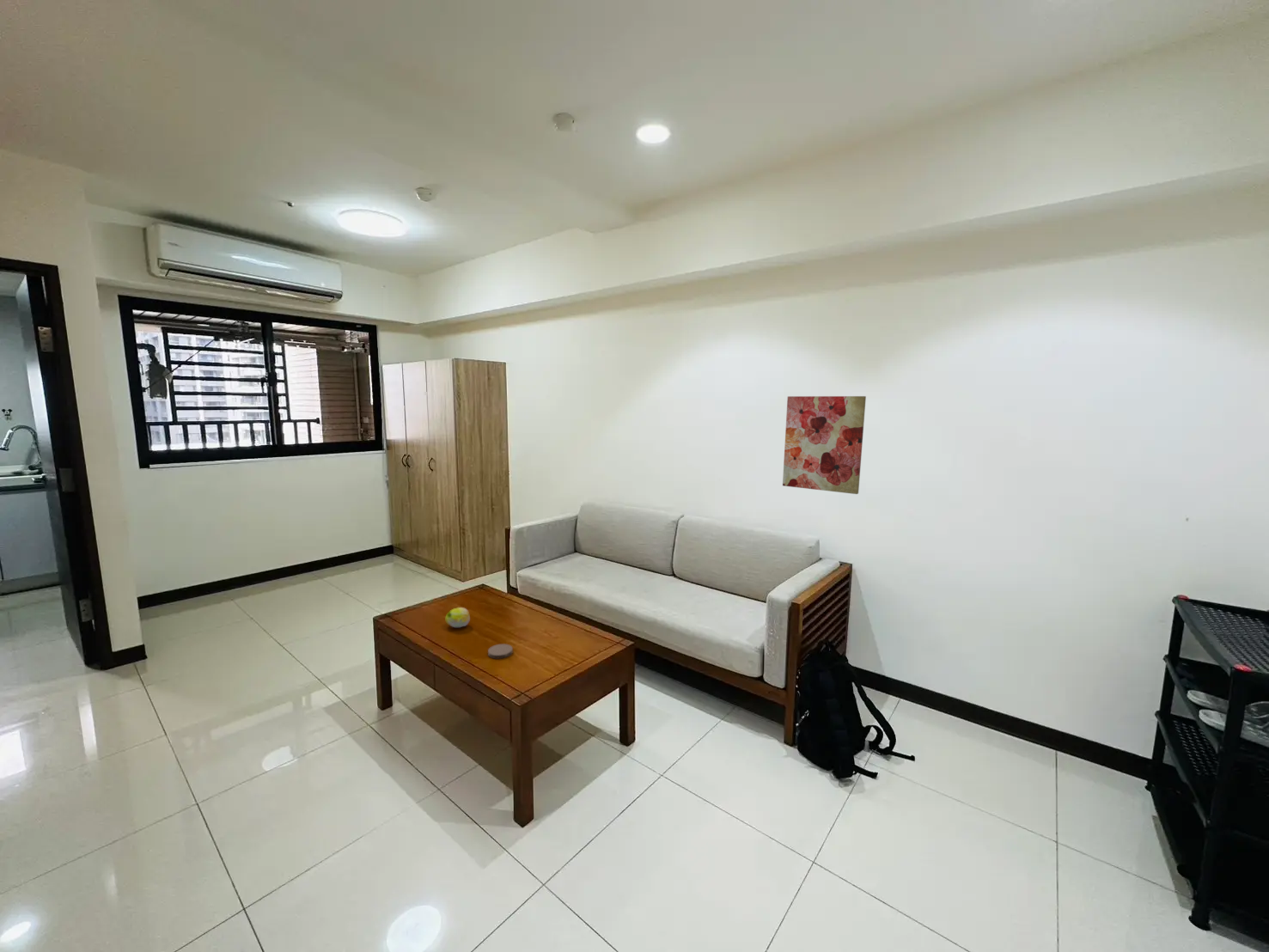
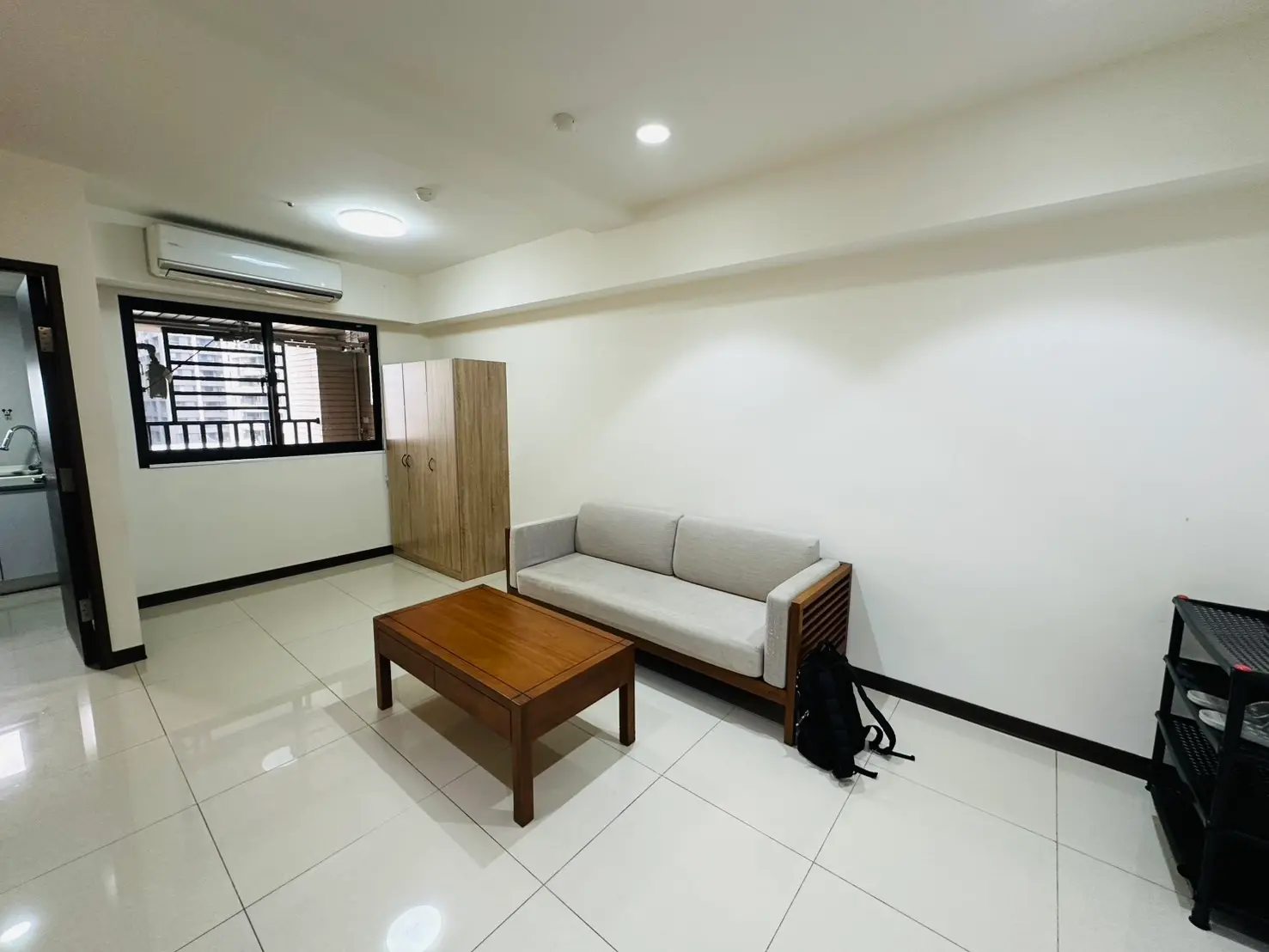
- wall art (821, 443)
- coaster (500, 650)
- fruit (457, 617)
